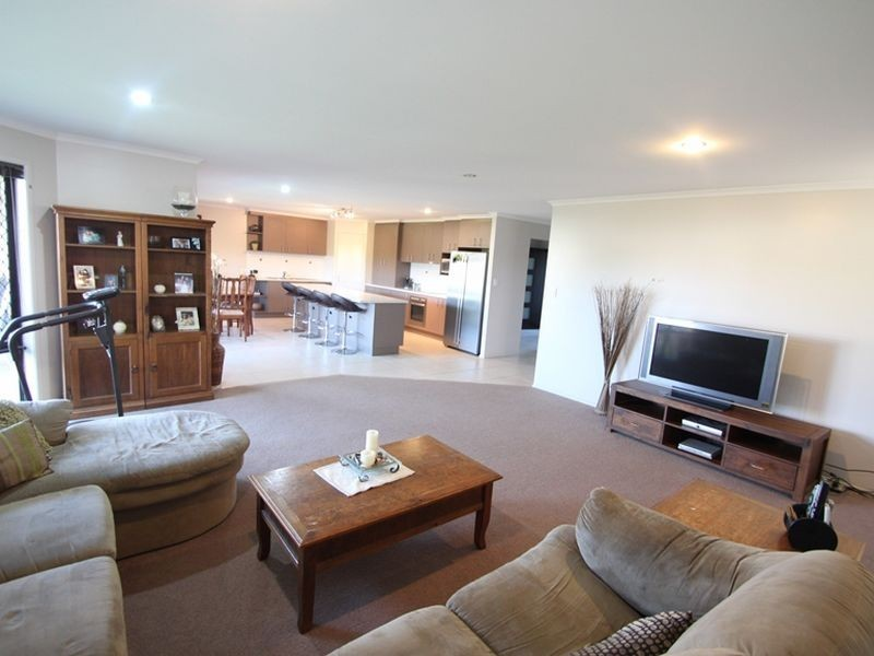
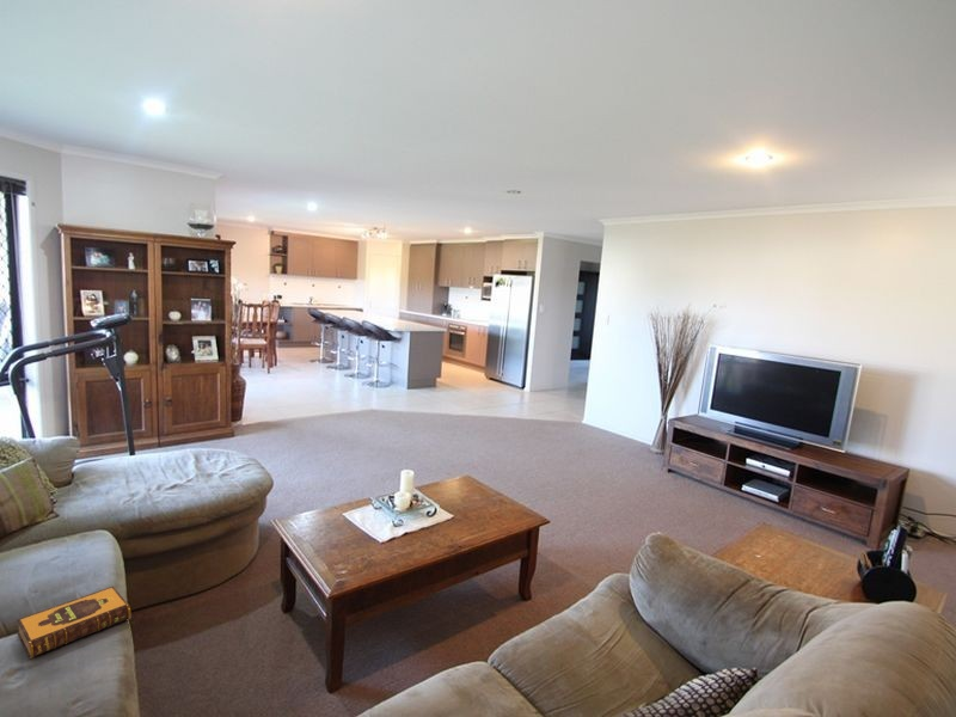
+ hardback book (75, 620)
